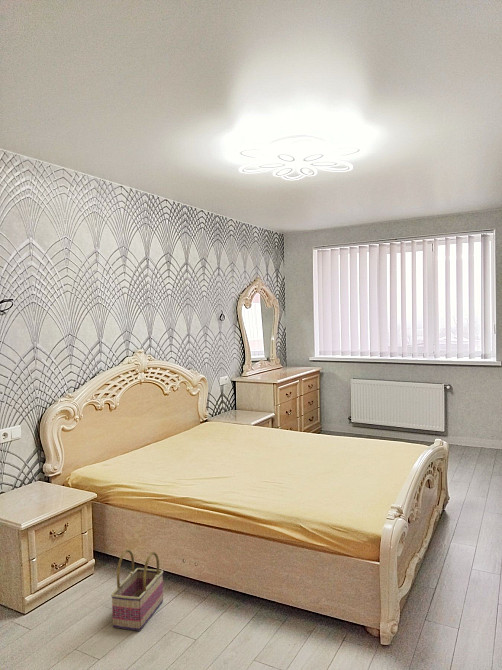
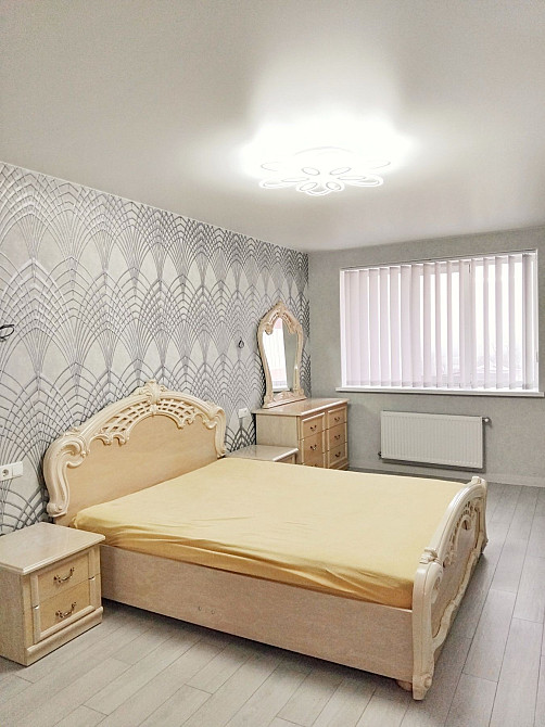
- basket (138, 583)
